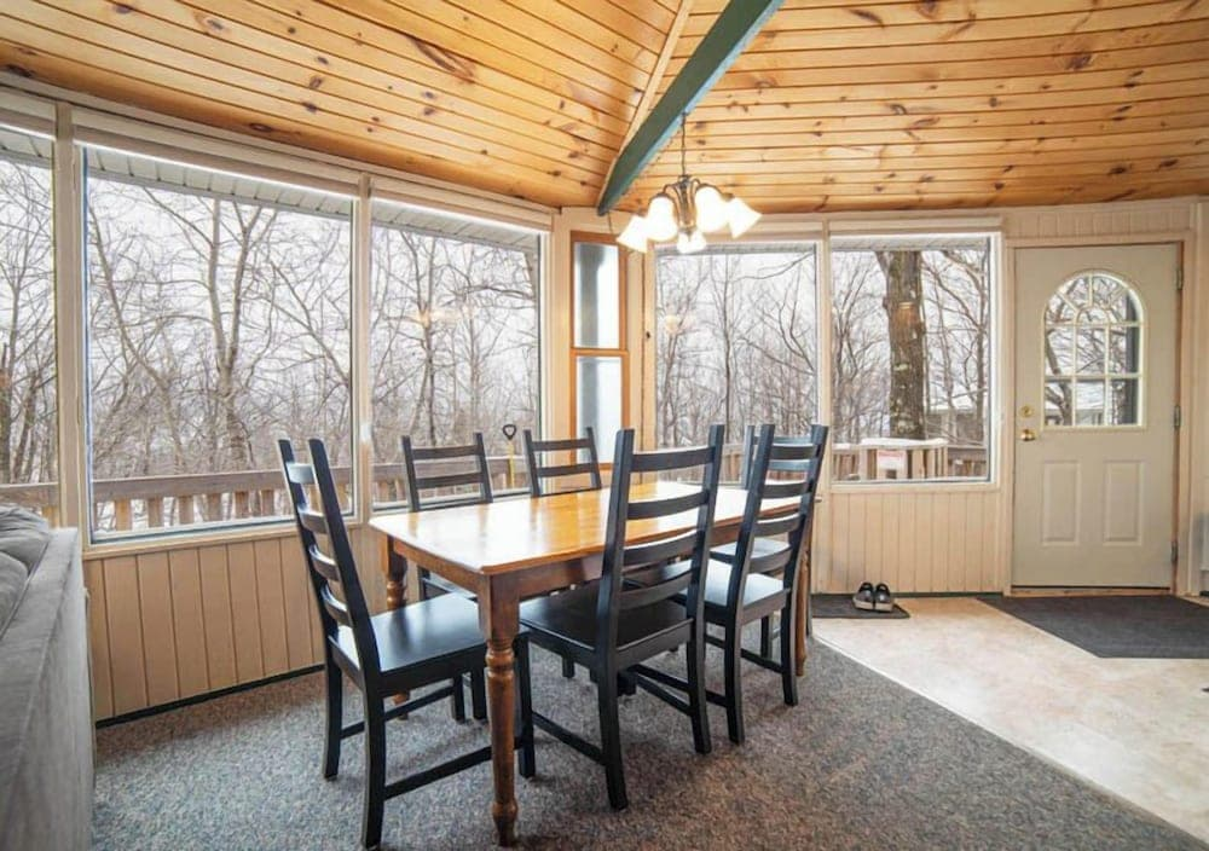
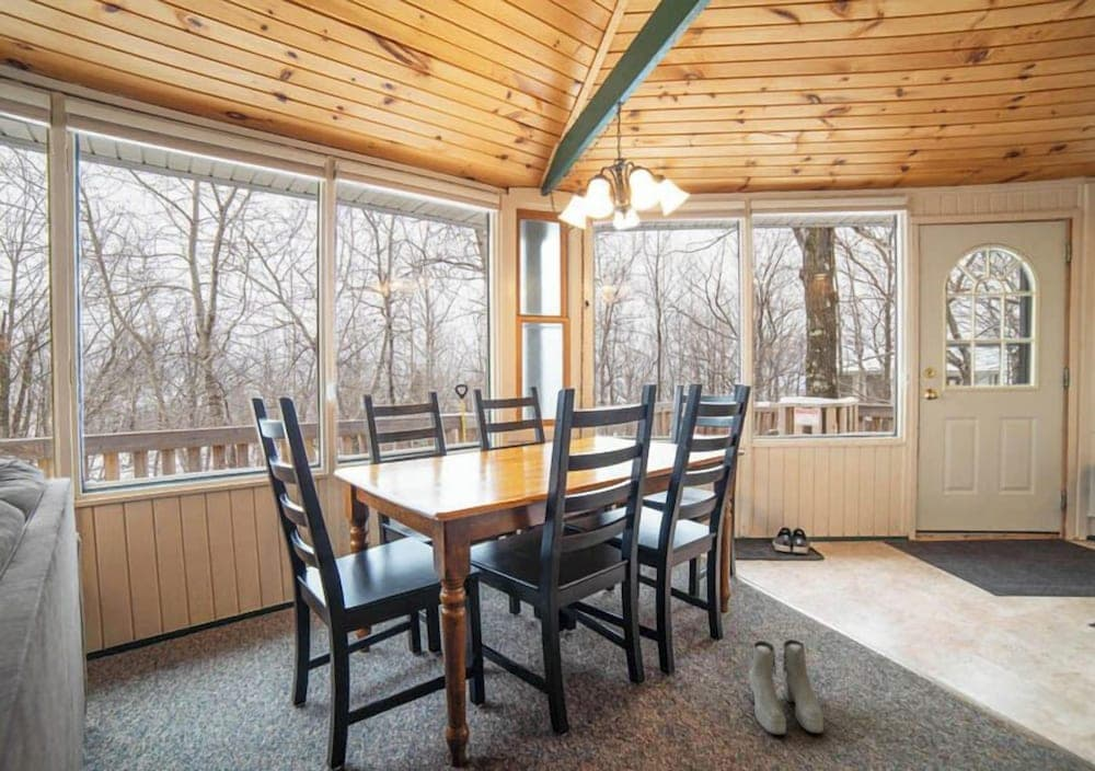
+ boots (784, 682)
